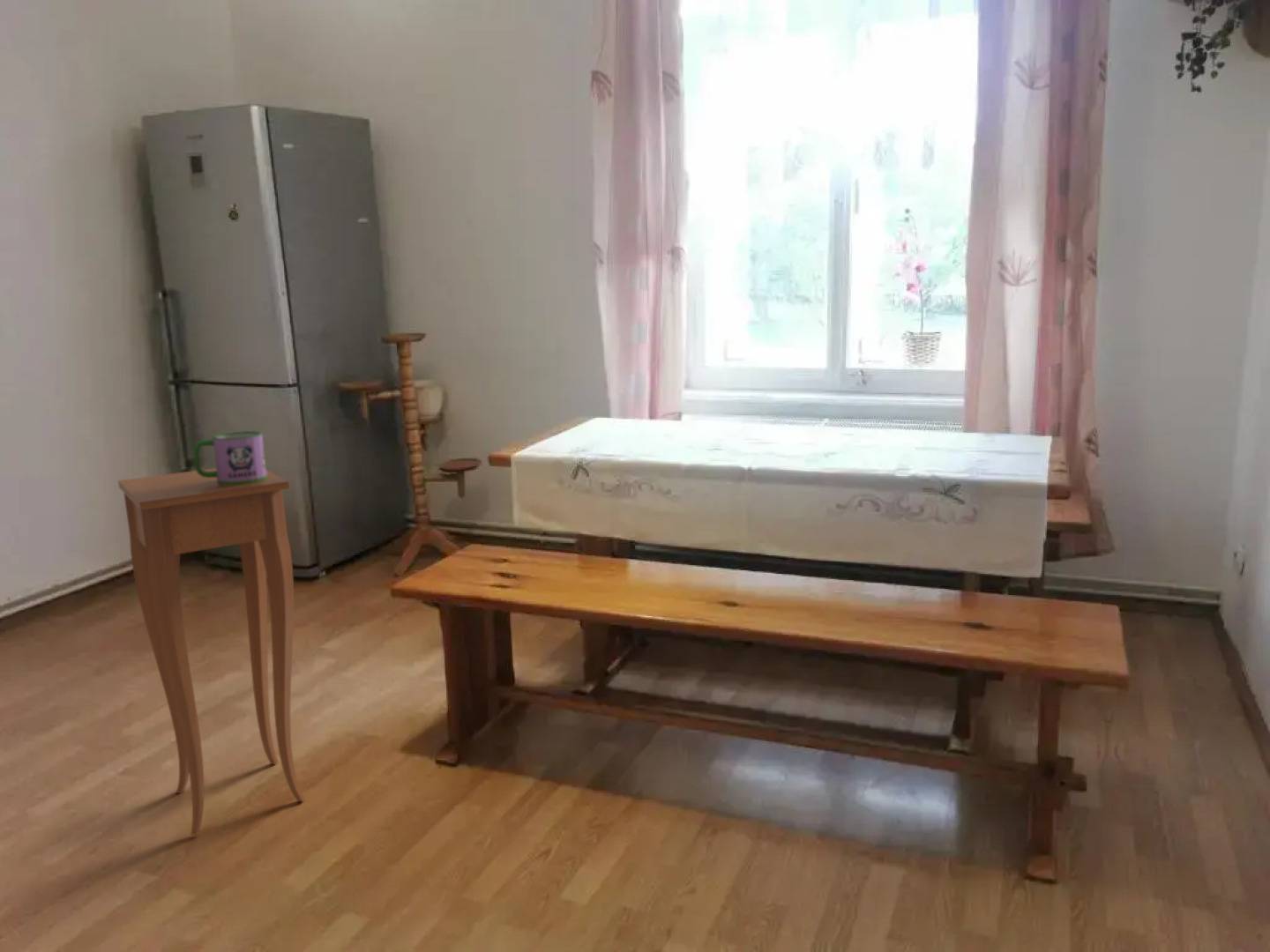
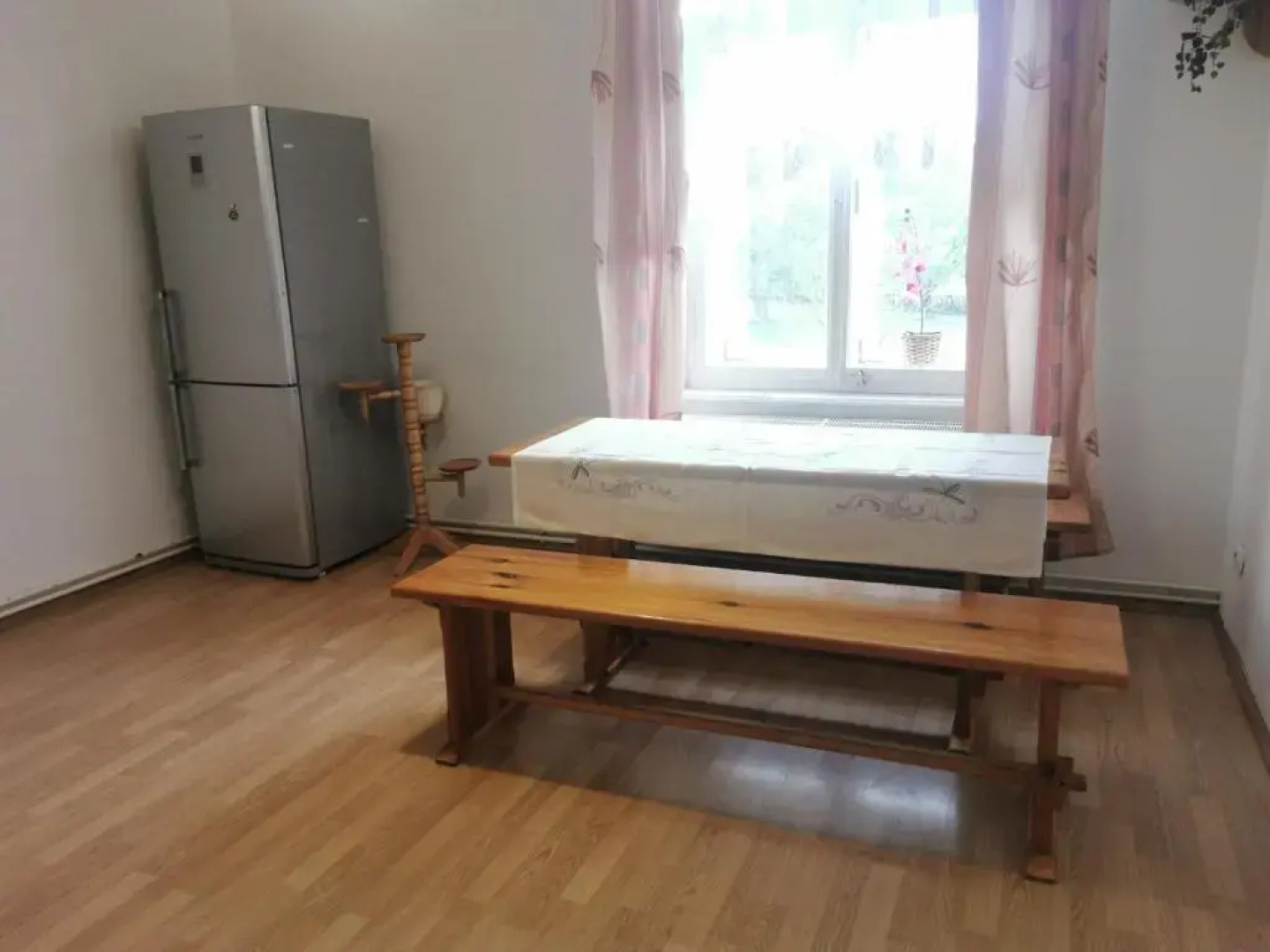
- mug (229, 457)
- side table (249, 639)
